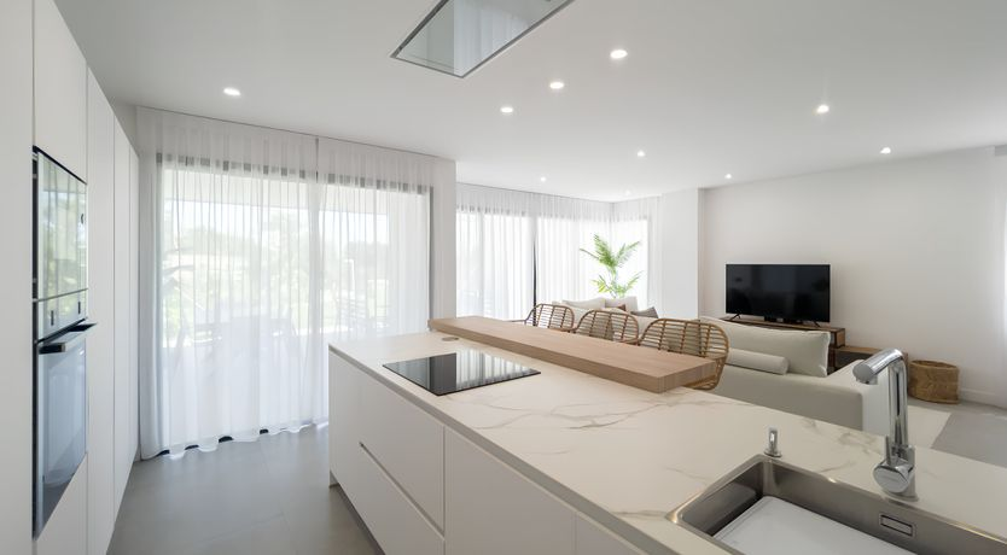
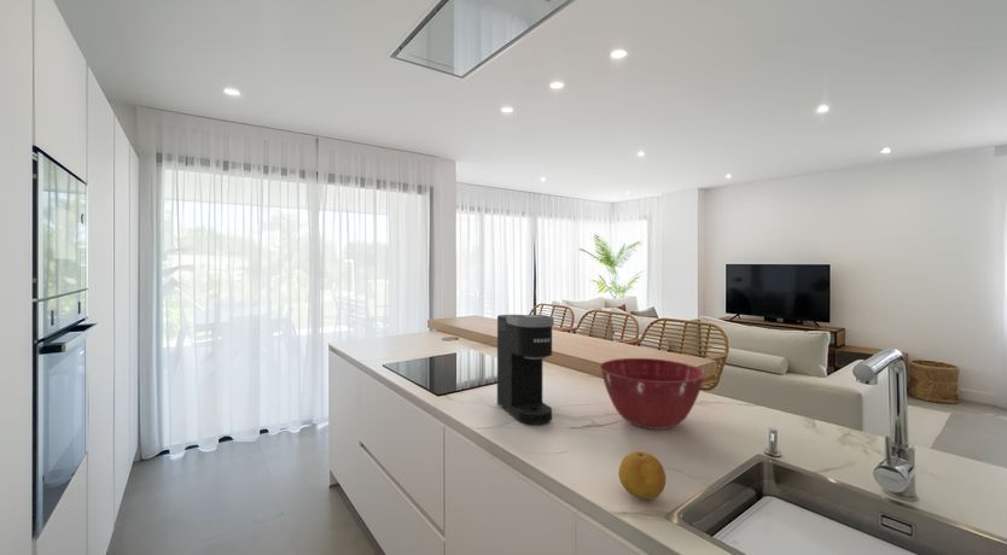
+ mixing bowl (650, 393)
+ fruit (641, 474)
+ coffee maker (523, 362)
